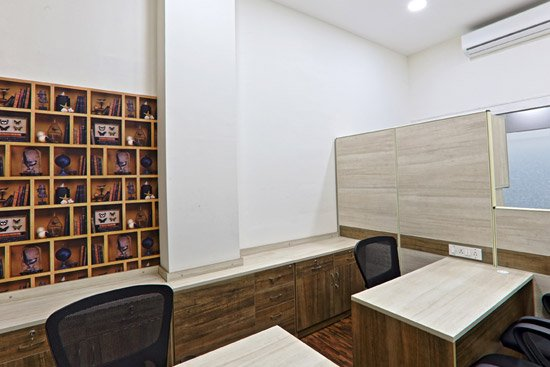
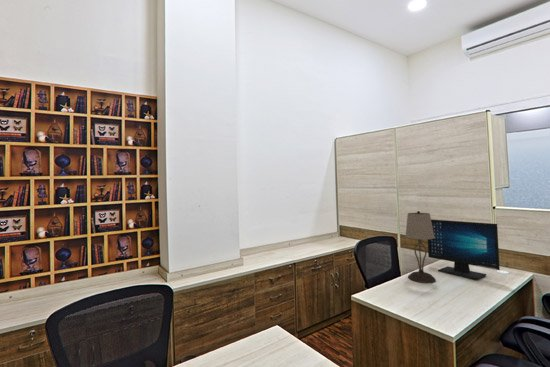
+ table lamp (419, 244)
+ computer monitor (460, 247)
